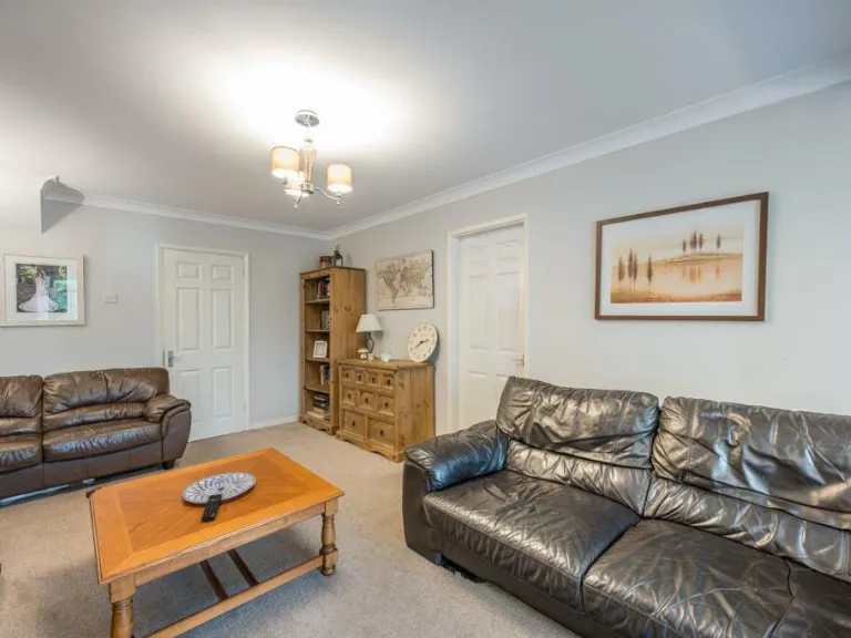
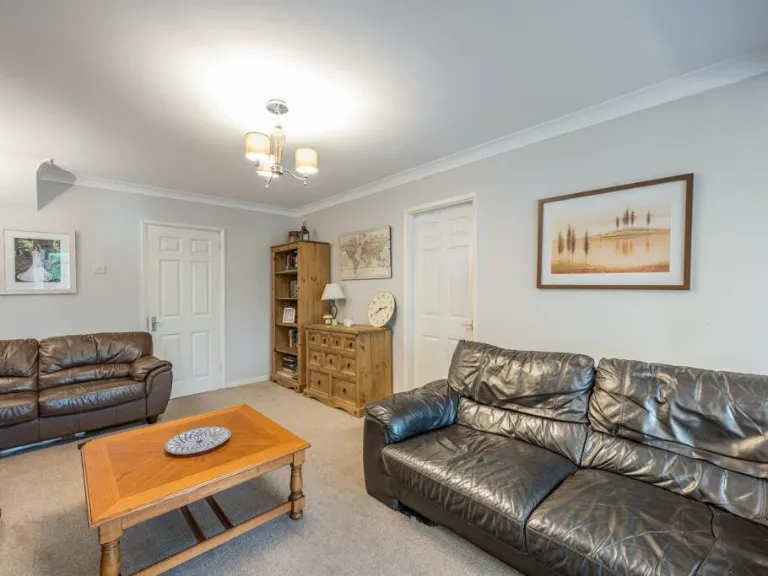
- remote control (212, 506)
